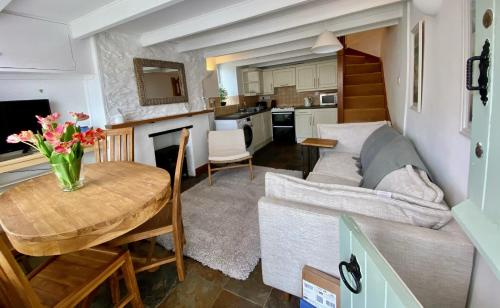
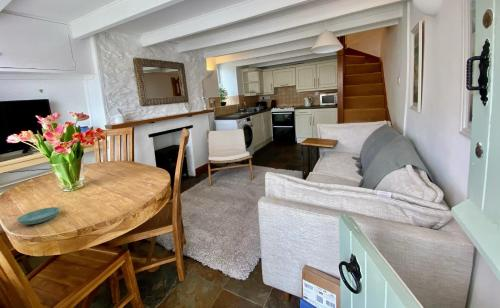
+ saucer (39, 216)
